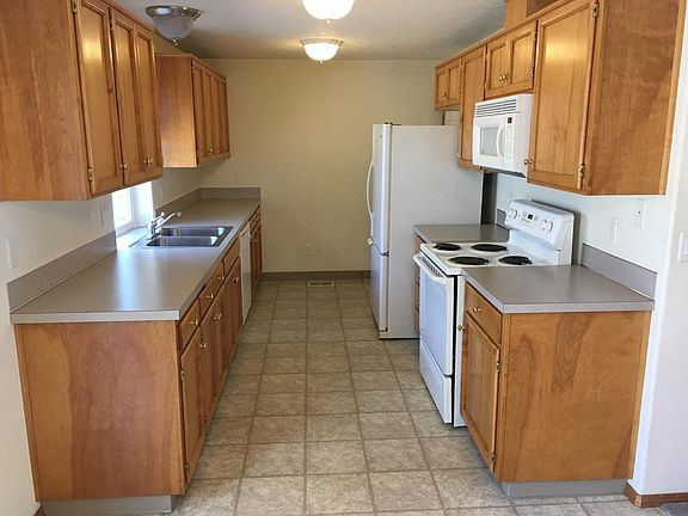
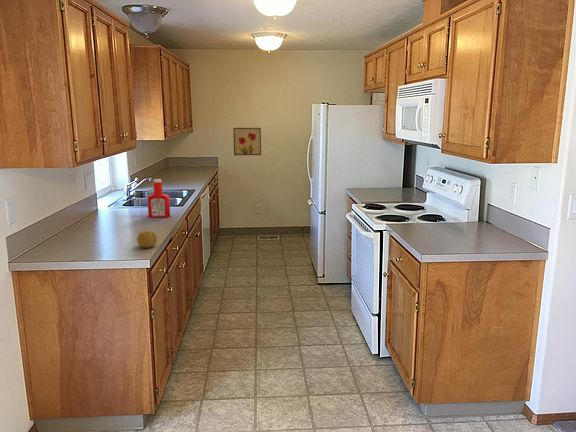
+ soap bottle (158, 198)
+ fruit (147, 239)
+ wall art (247, 141)
